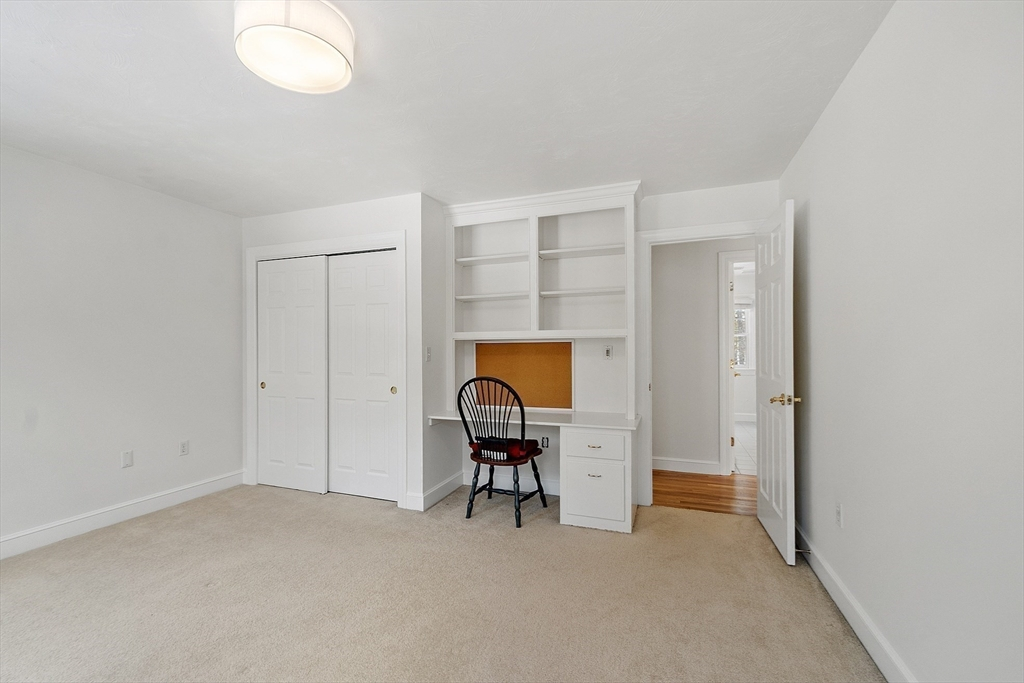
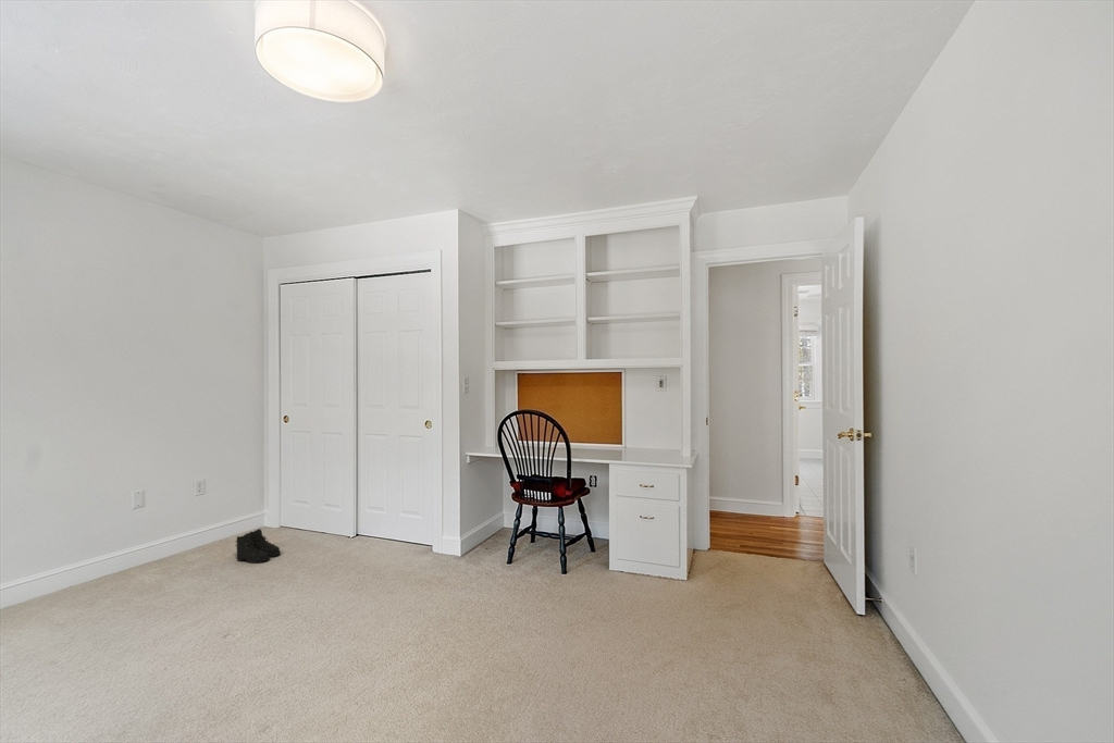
+ boots (258, 544)
